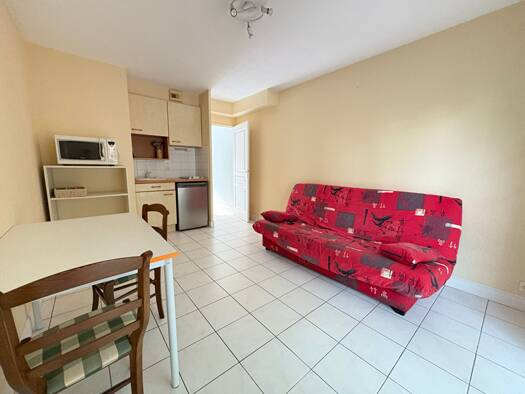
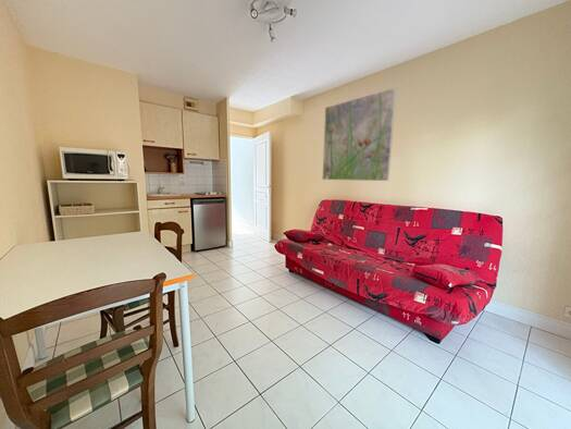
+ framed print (353, 140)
